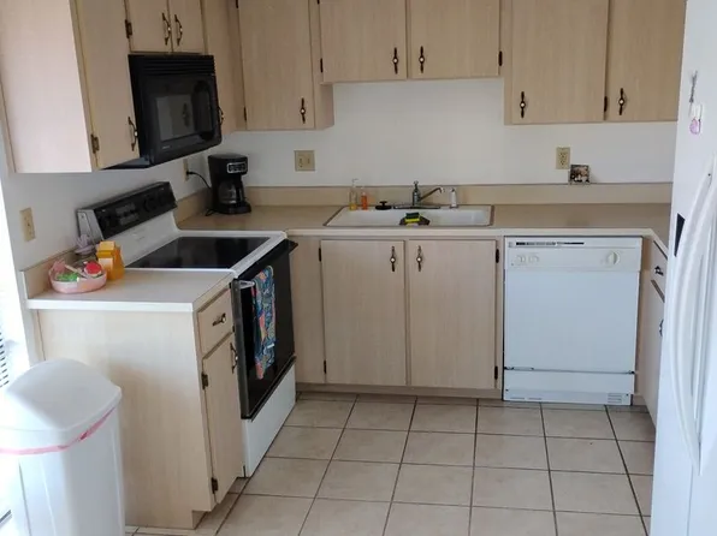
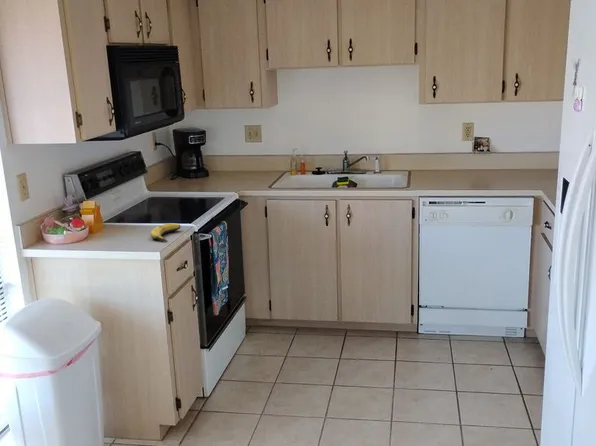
+ banana (164, 231)
